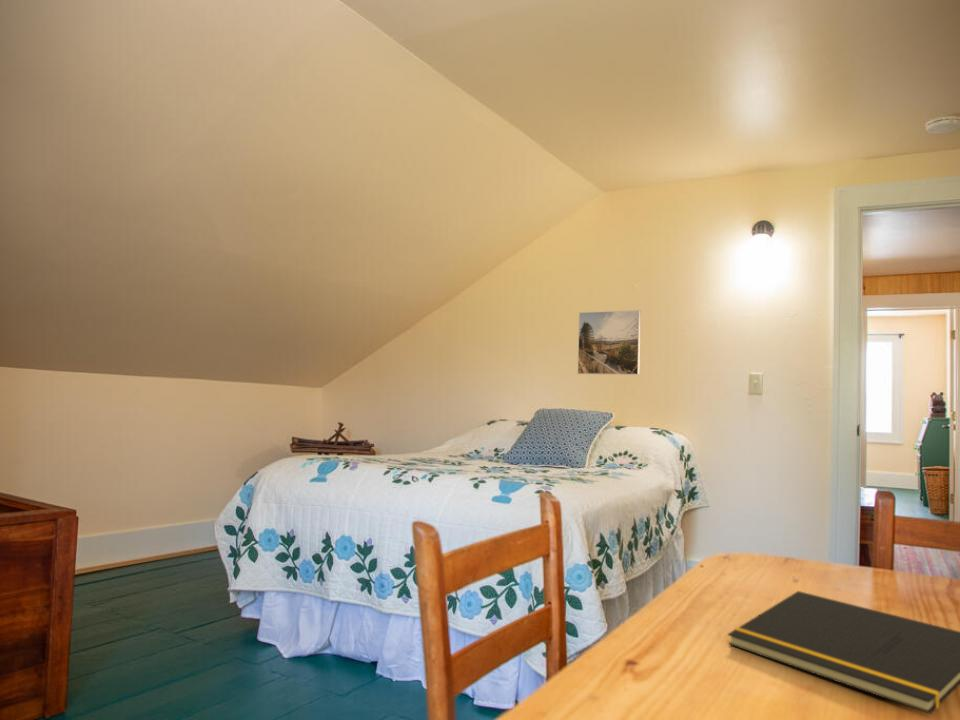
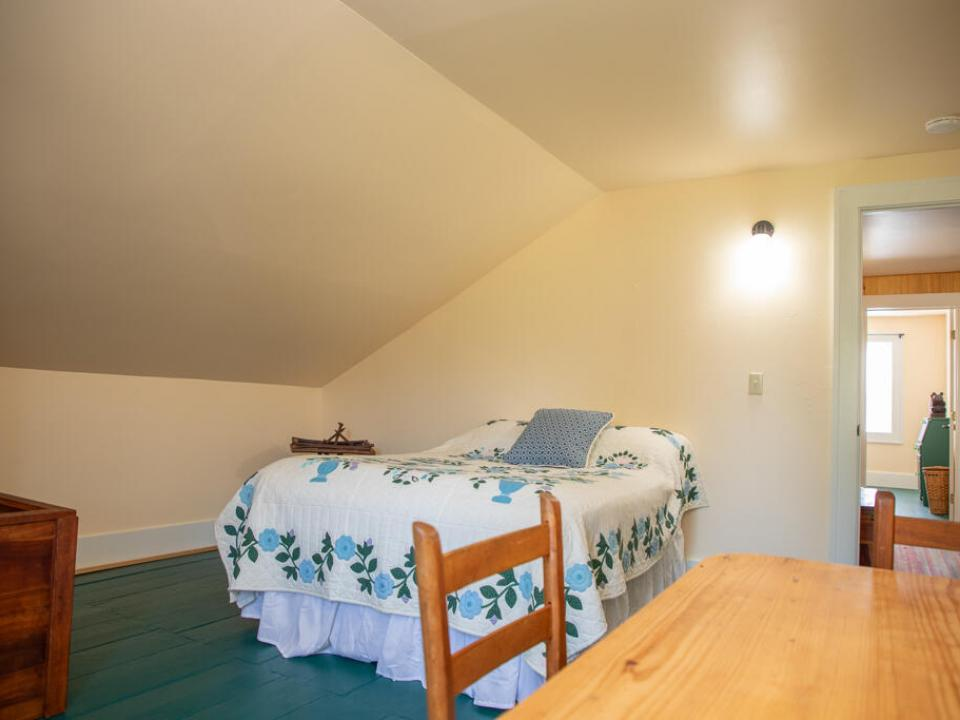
- notepad (853, 642)
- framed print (608, 342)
